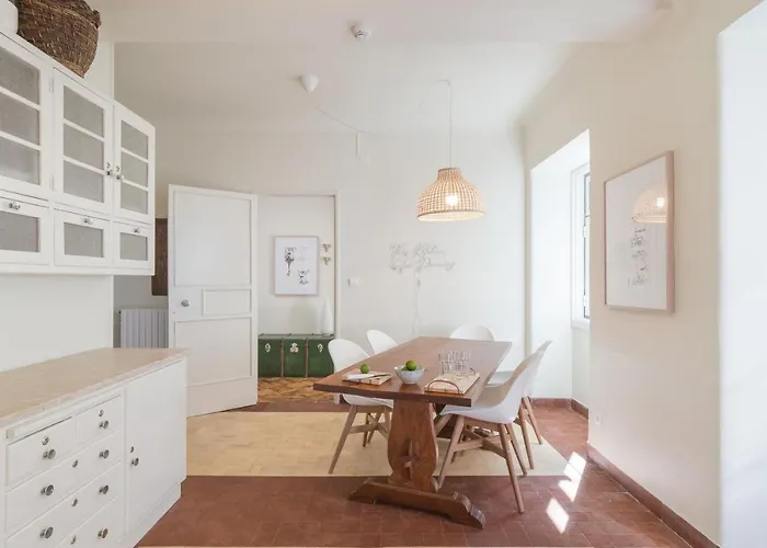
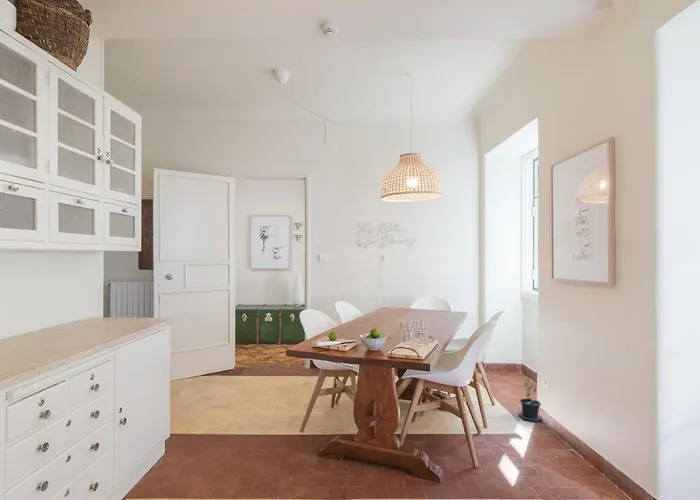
+ potted plant (531, 399)
